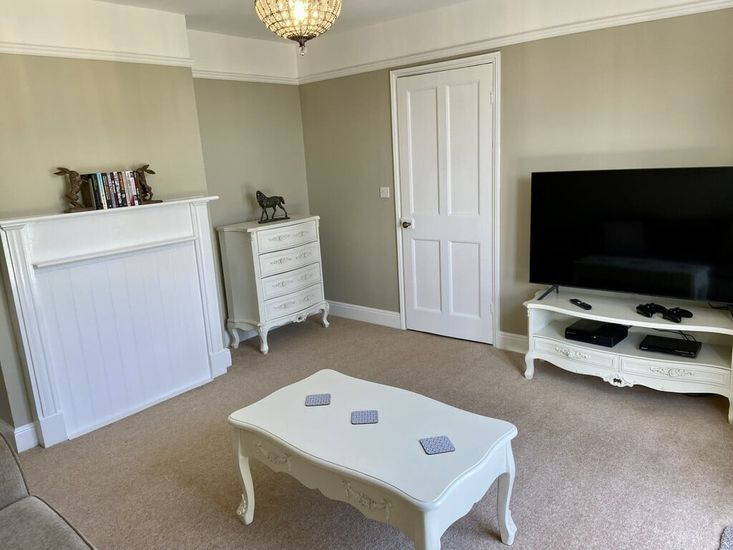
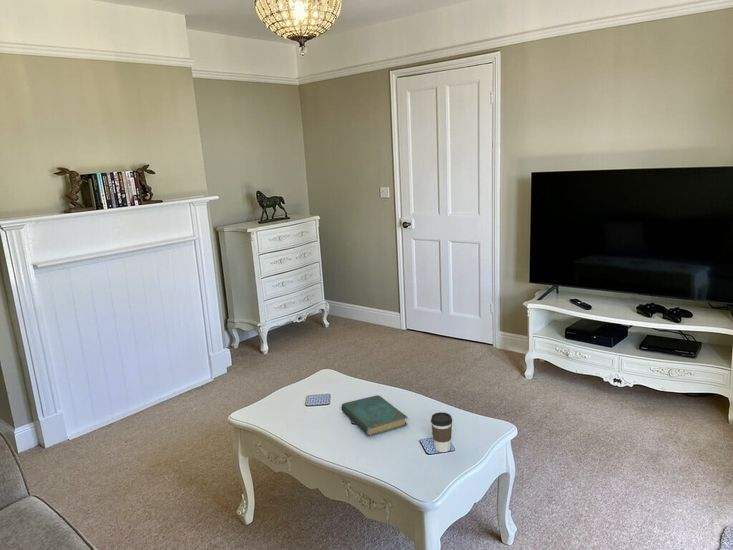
+ book (373, 414)
+ coffee cup (442, 432)
